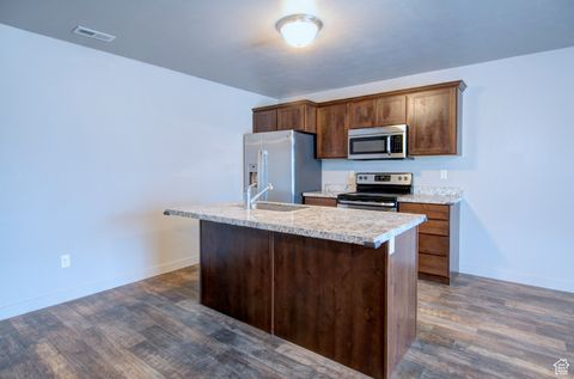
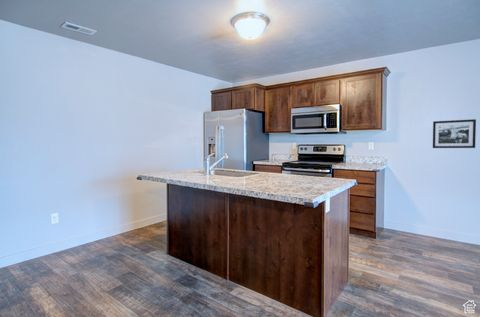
+ picture frame (453, 134)
